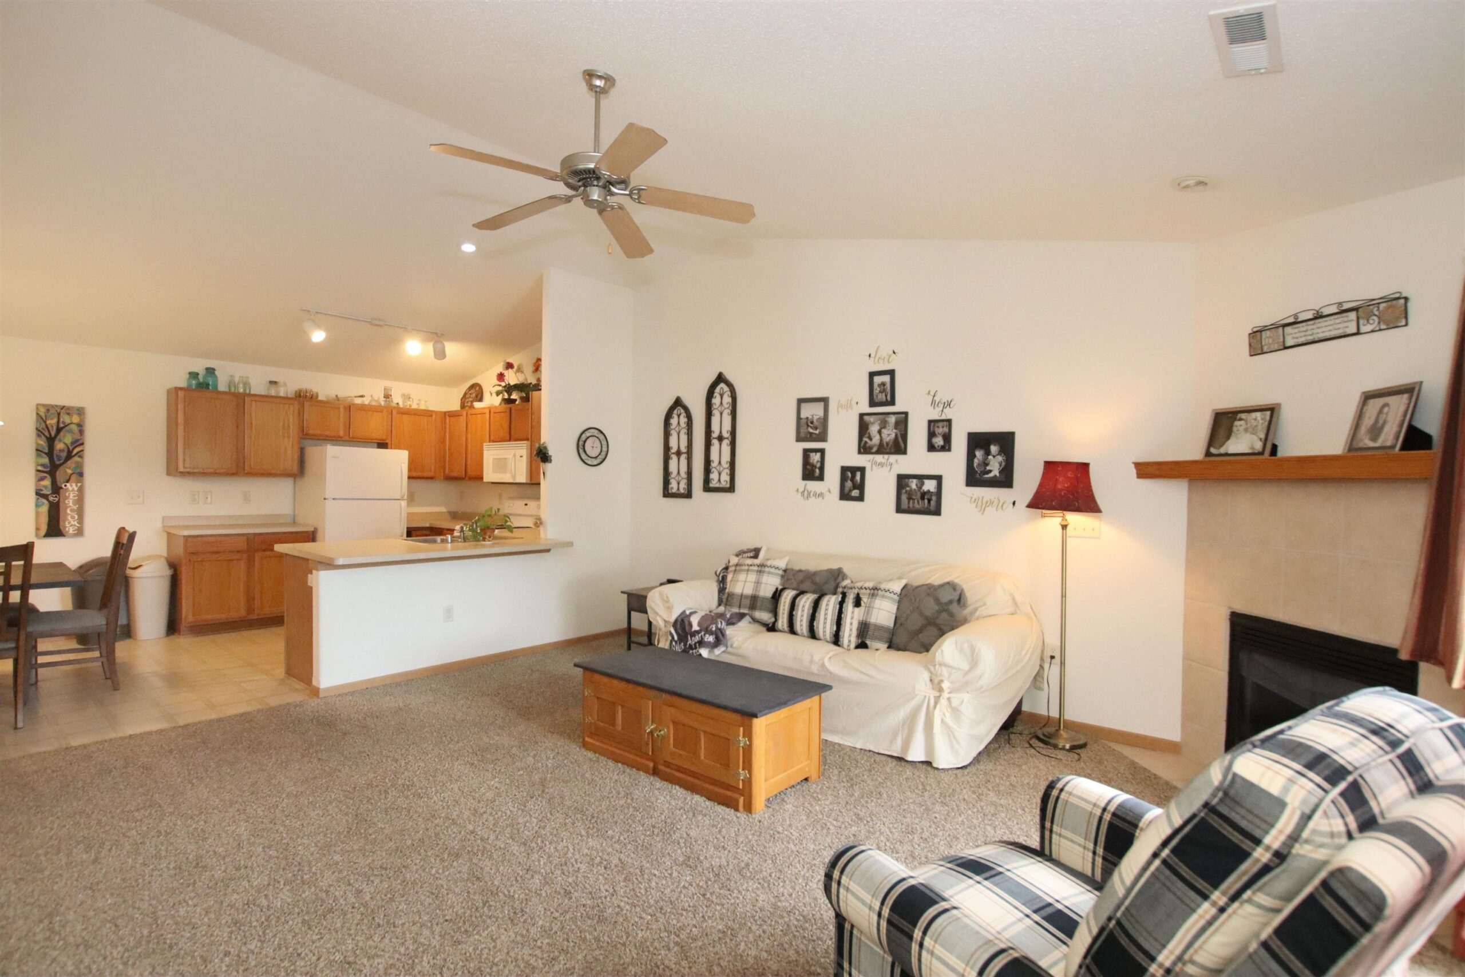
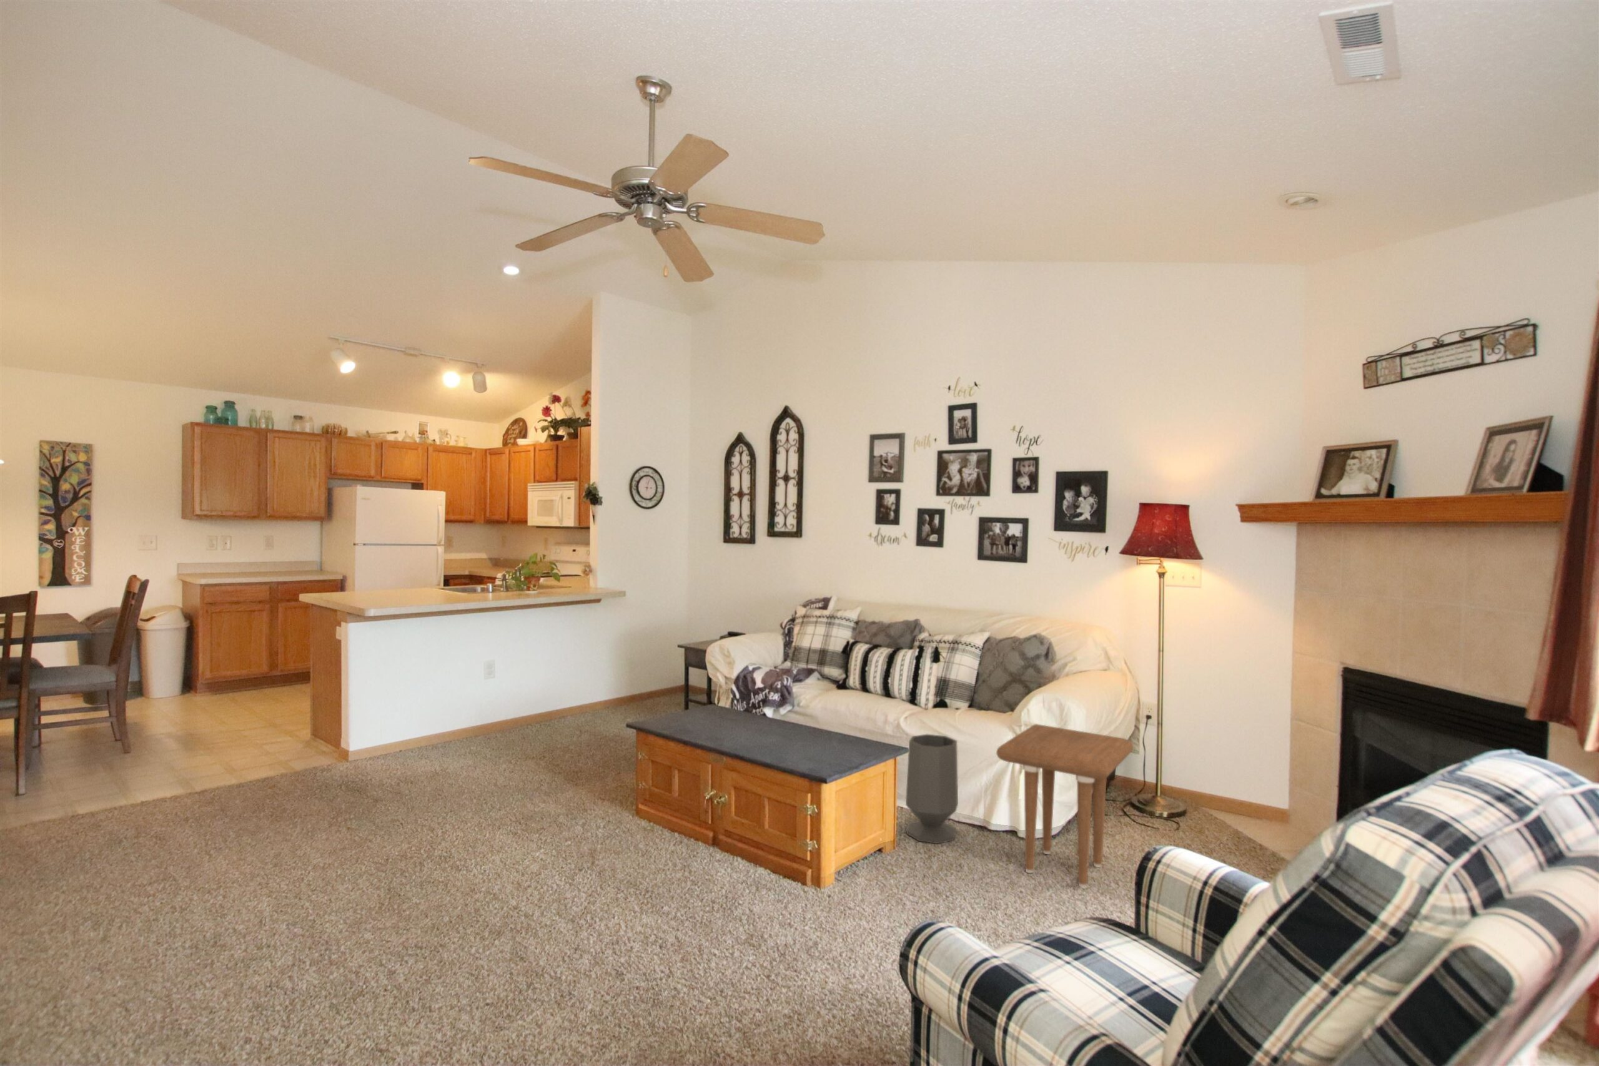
+ side table (1053, 804)
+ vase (932, 786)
